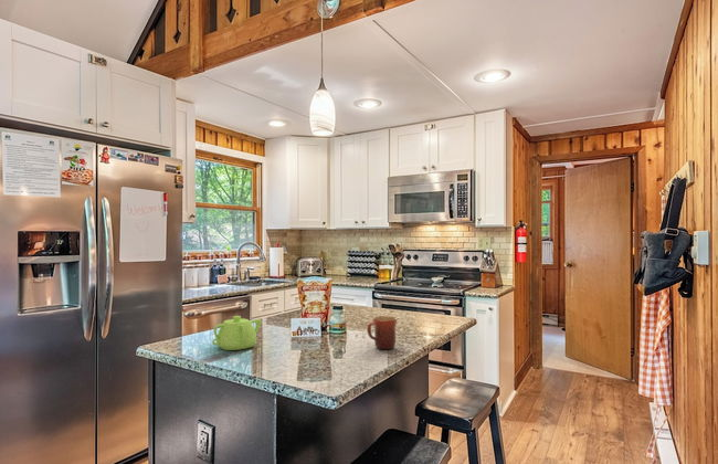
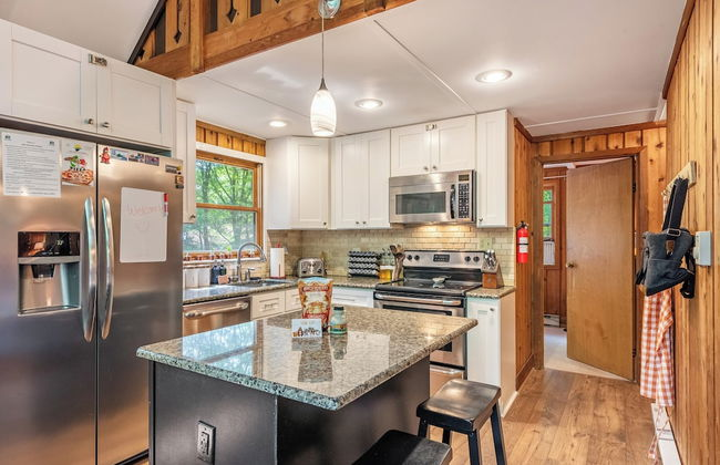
- mug (381, 333)
- teapot (236, 330)
